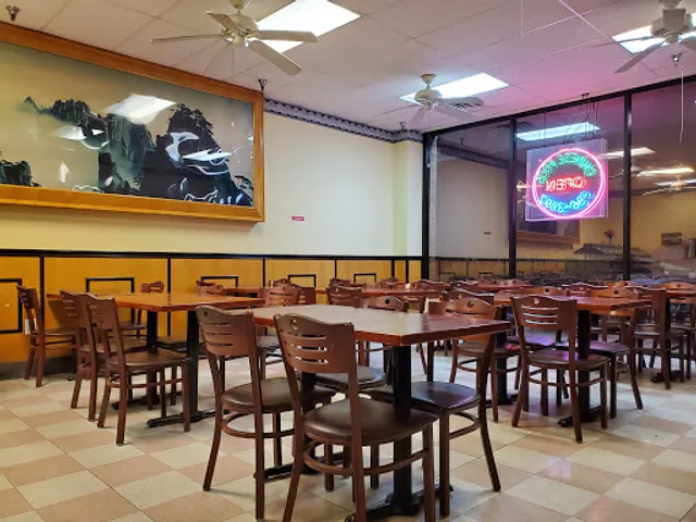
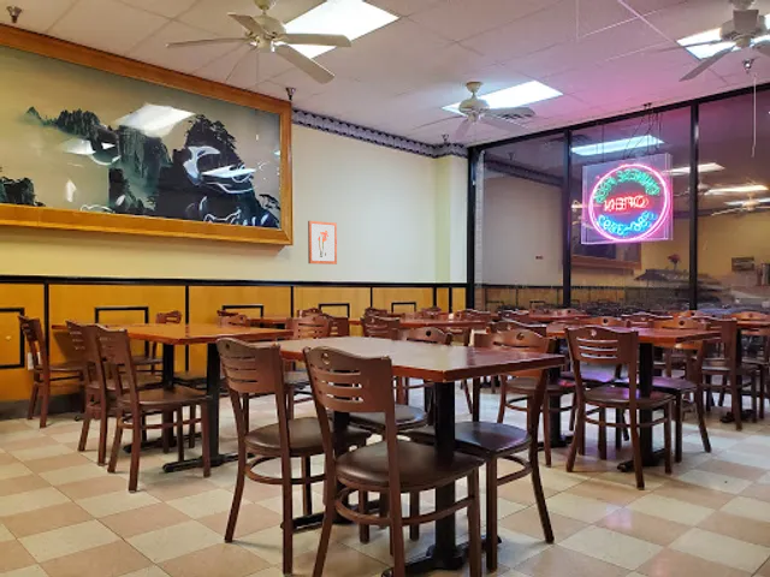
+ wall art (322, 243)
